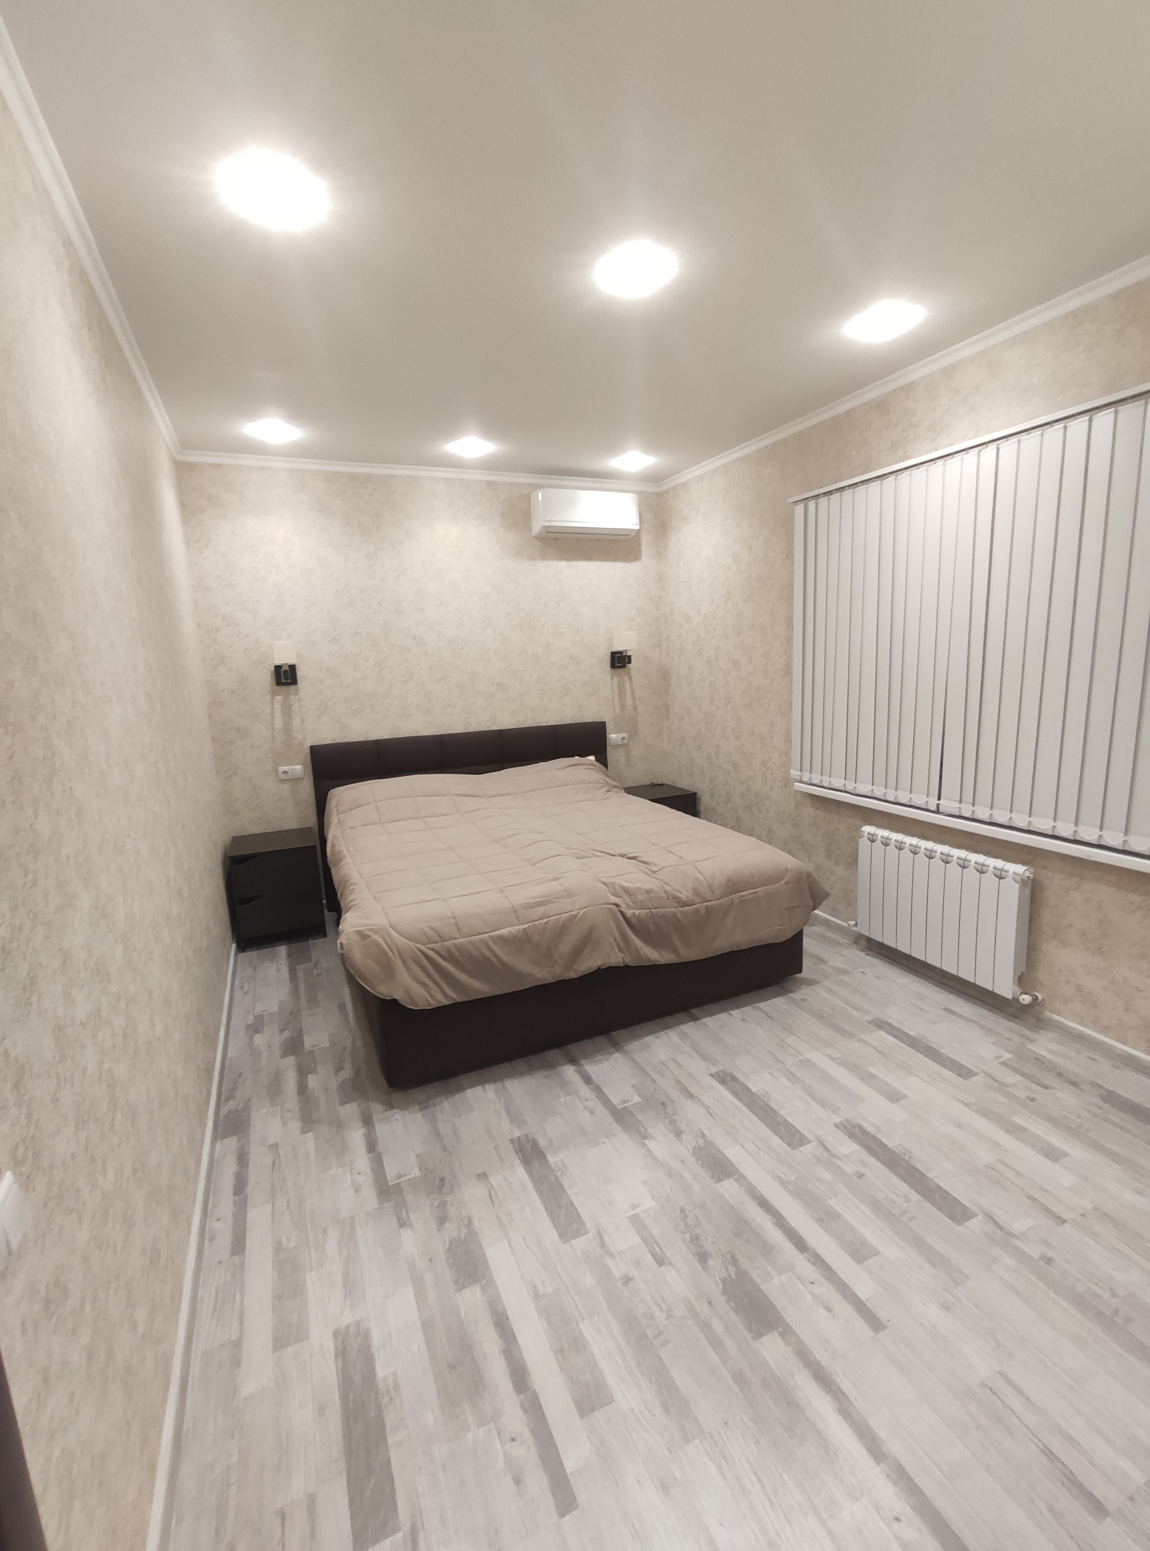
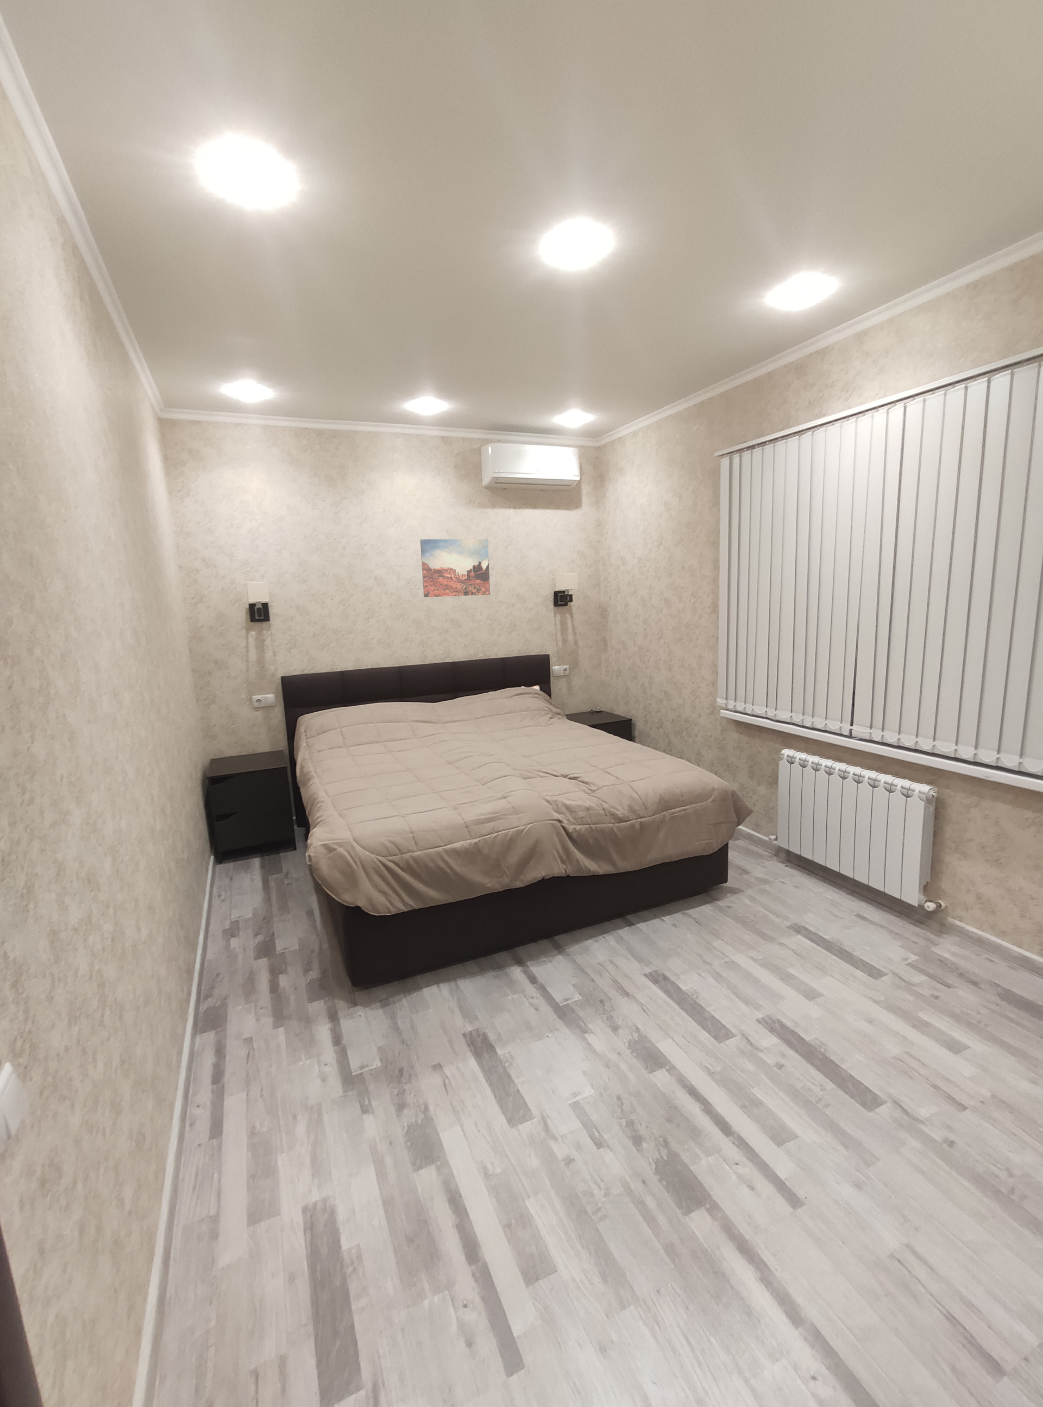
+ wall art (456, 568)
